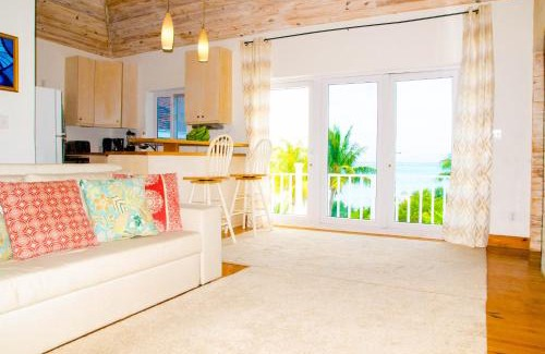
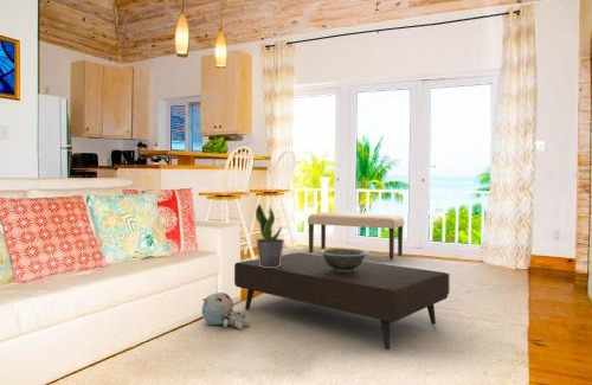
+ bench (354, 225)
+ coffee table (340, 290)
+ decorative bowl (343, 261)
+ plush toy (225, 309)
+ potted plant (270, 233)
